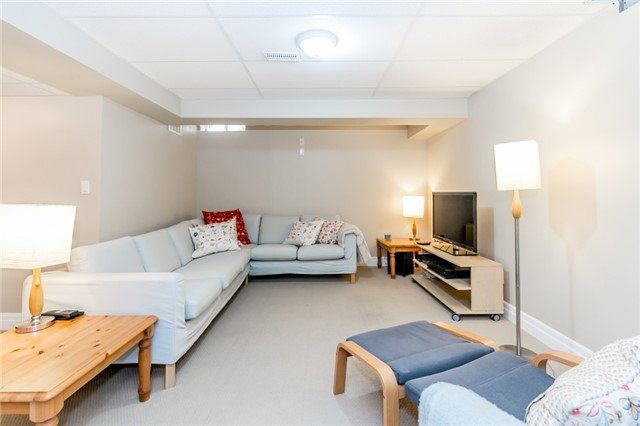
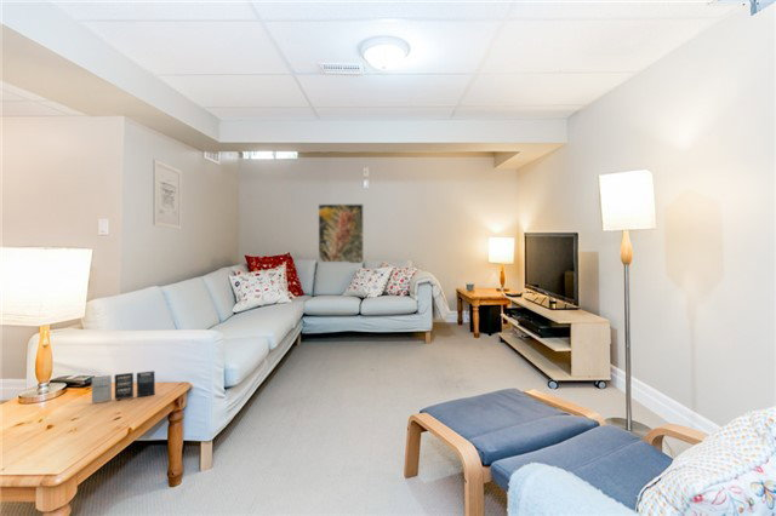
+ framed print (341, 237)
+ wall art (167, 196)
+ book (124, 385)
